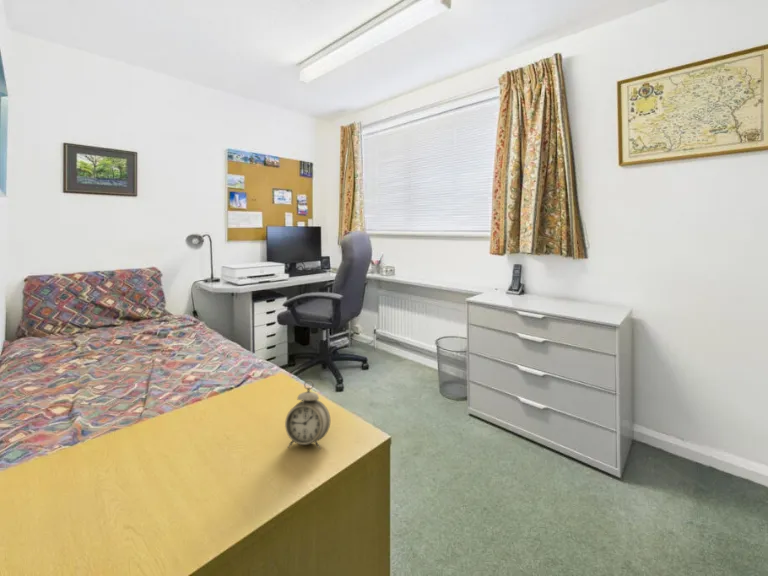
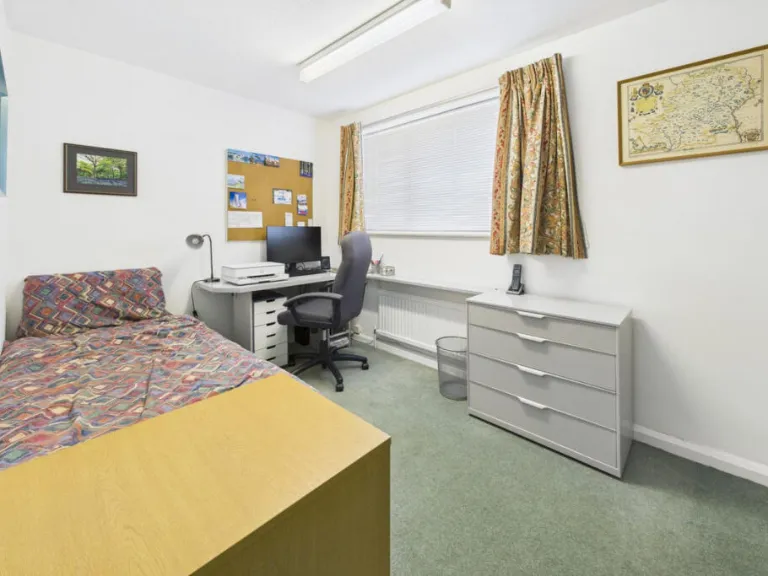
- alarm clock (307, 413)
